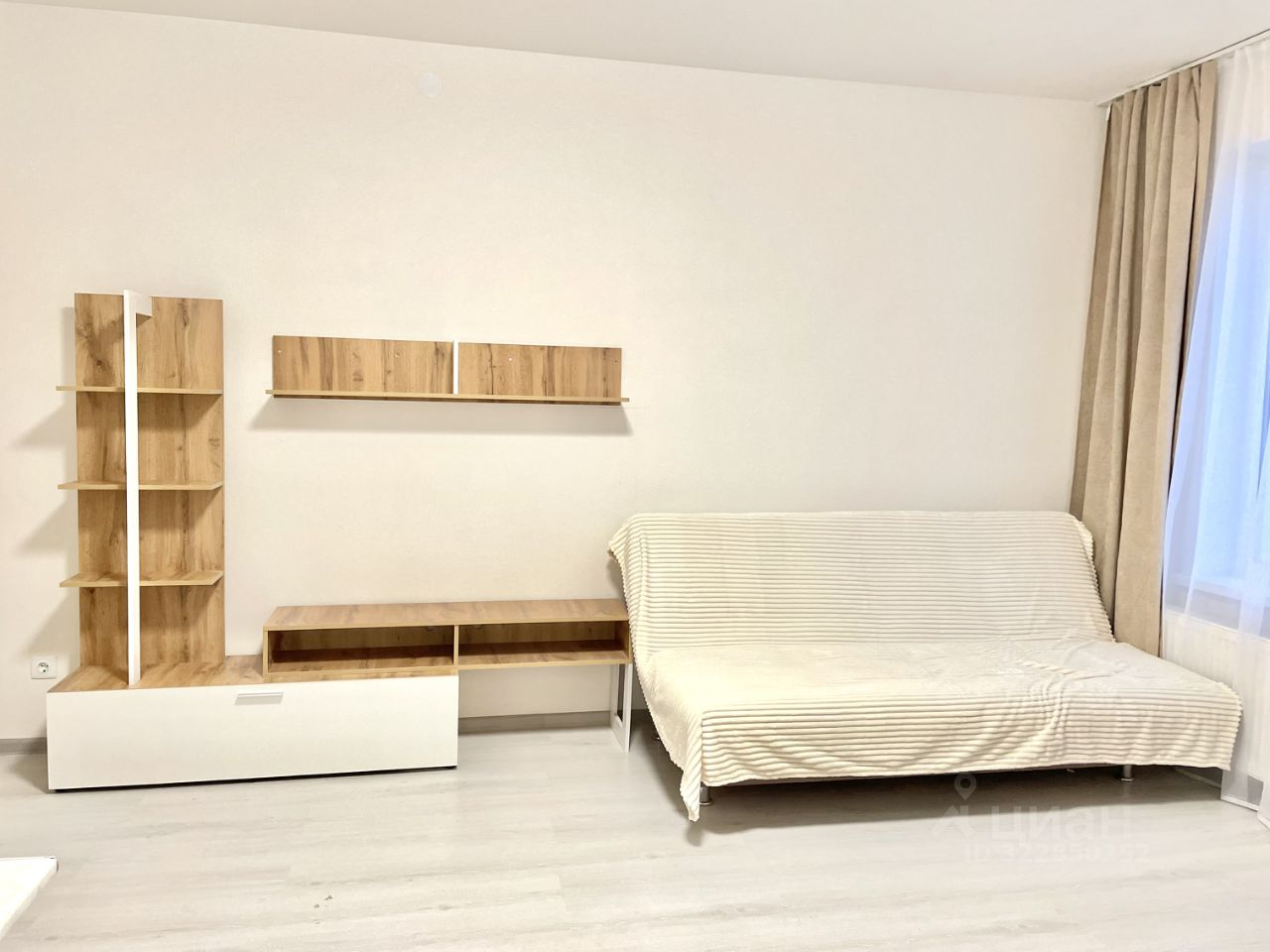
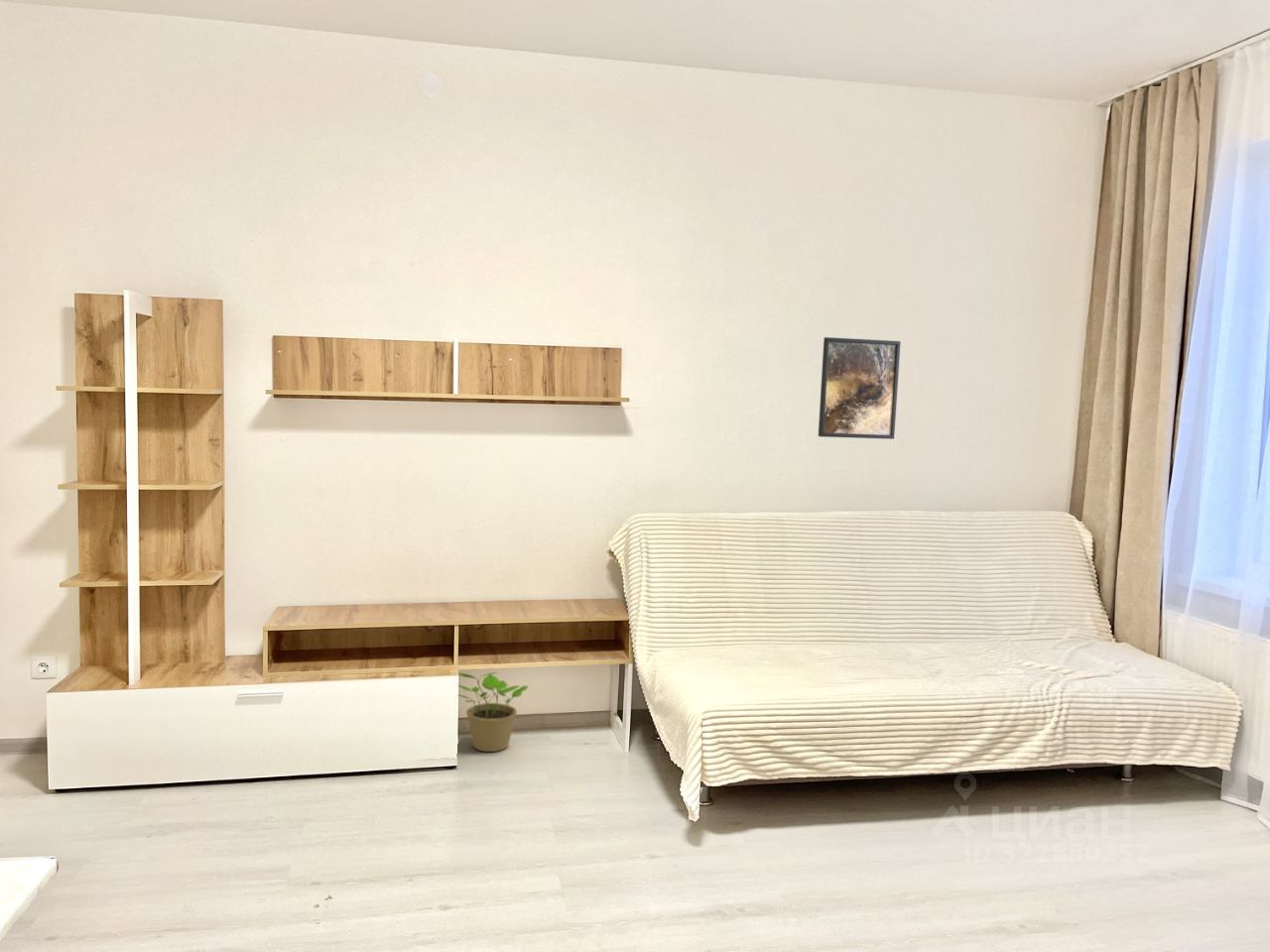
+ potted plant (488, 704)
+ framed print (859, 389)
